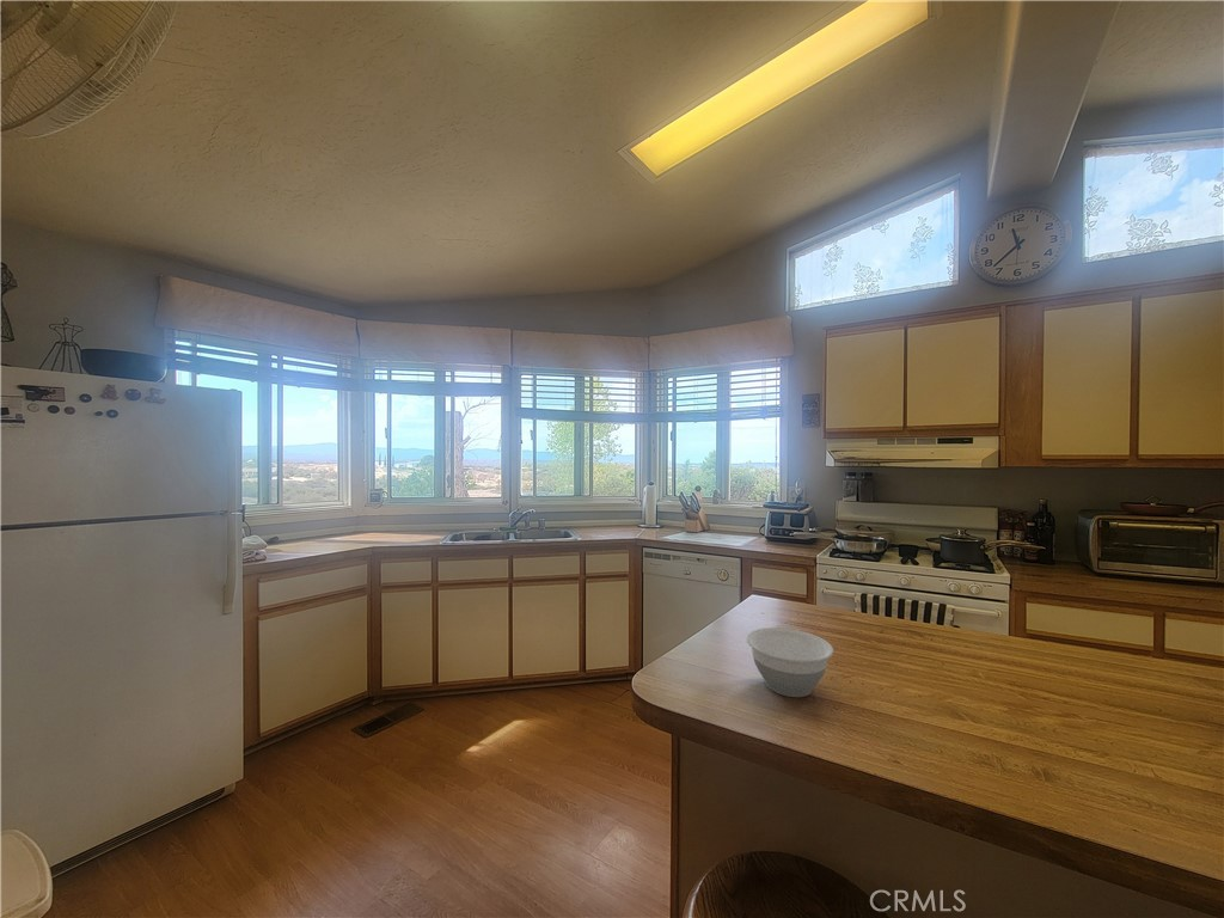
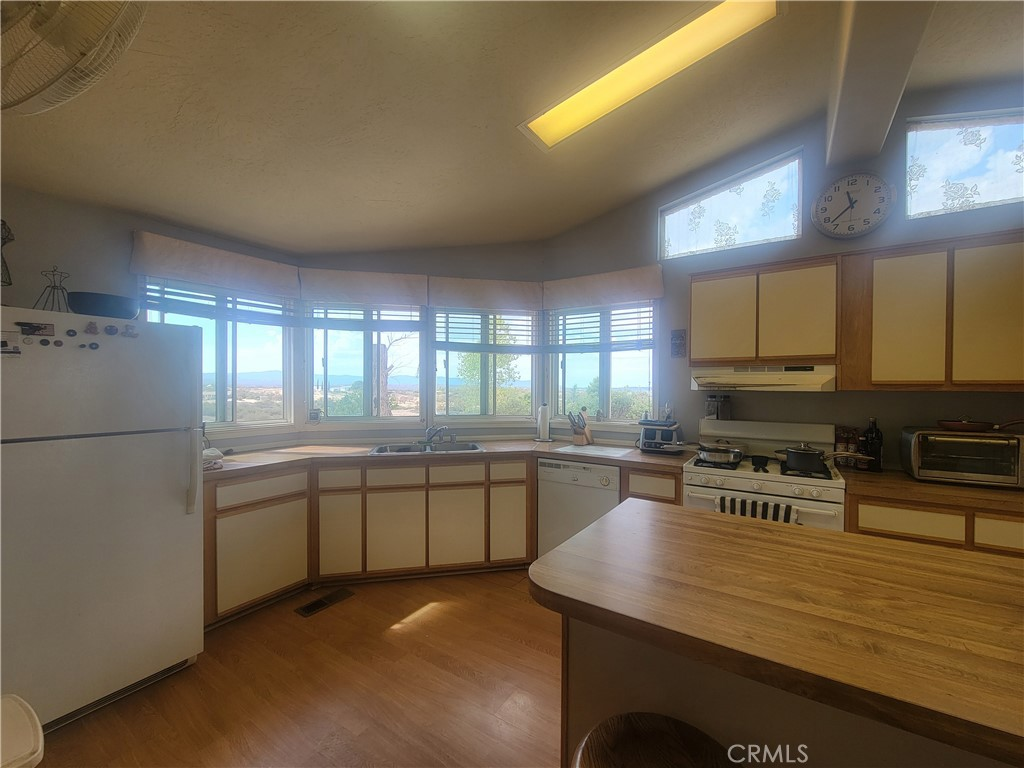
- bowl (788, 663)
